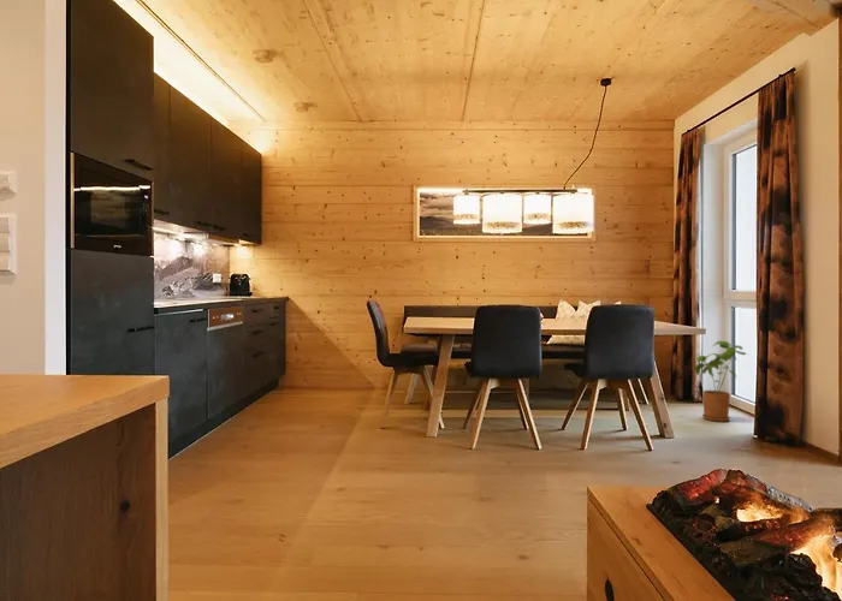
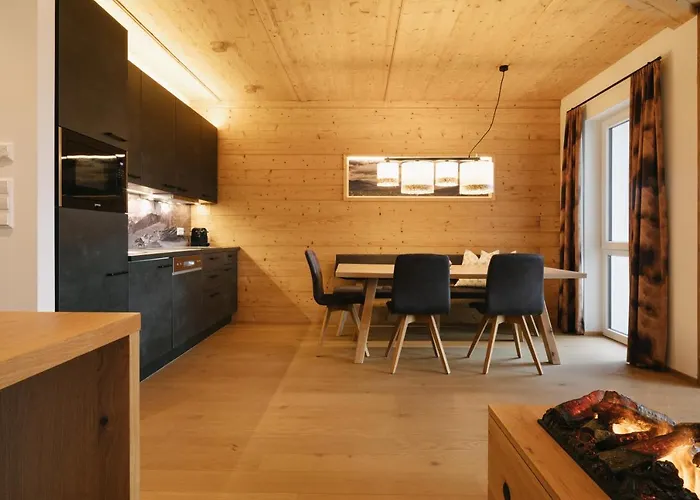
- house plant (716, 380)
